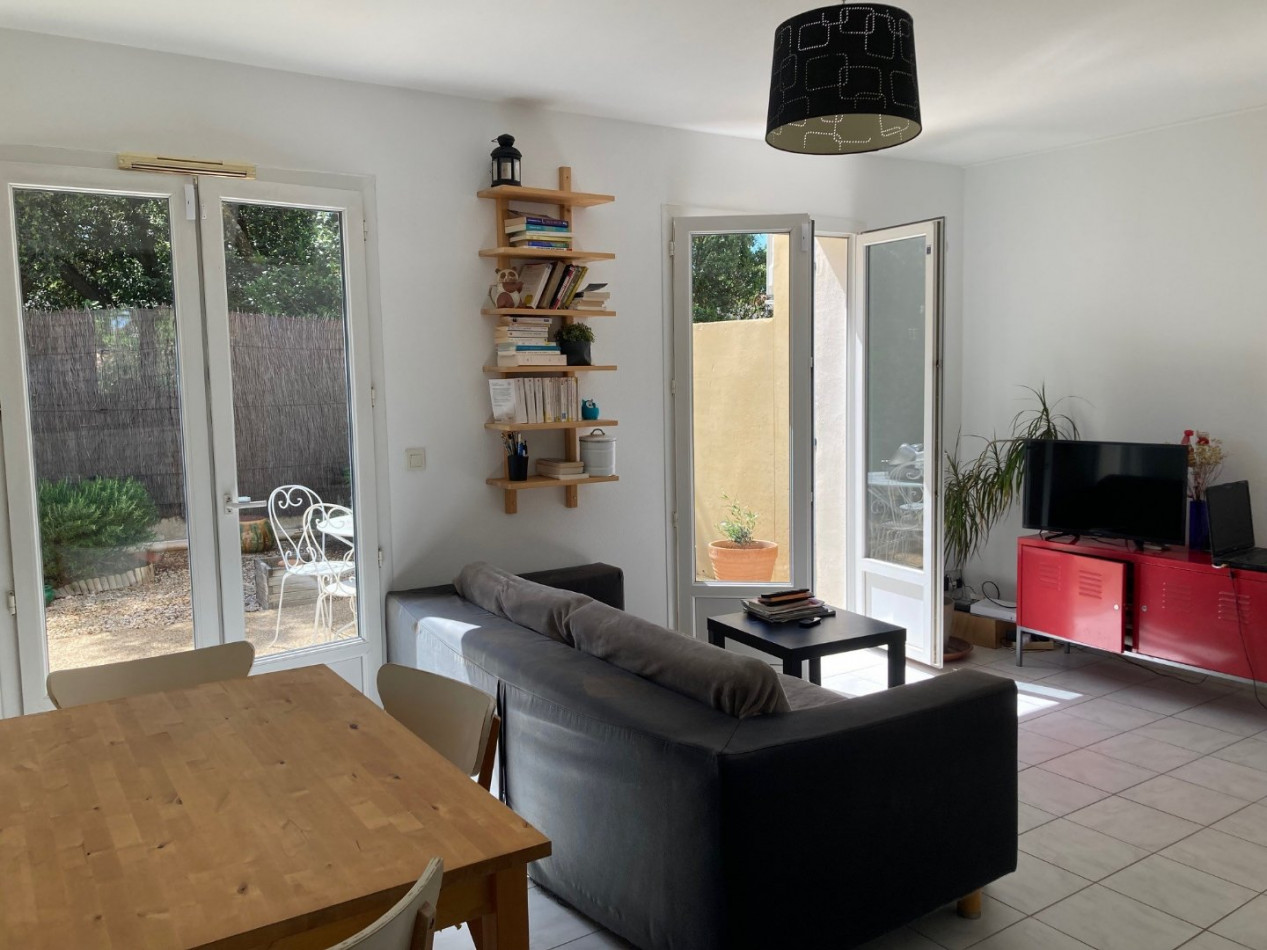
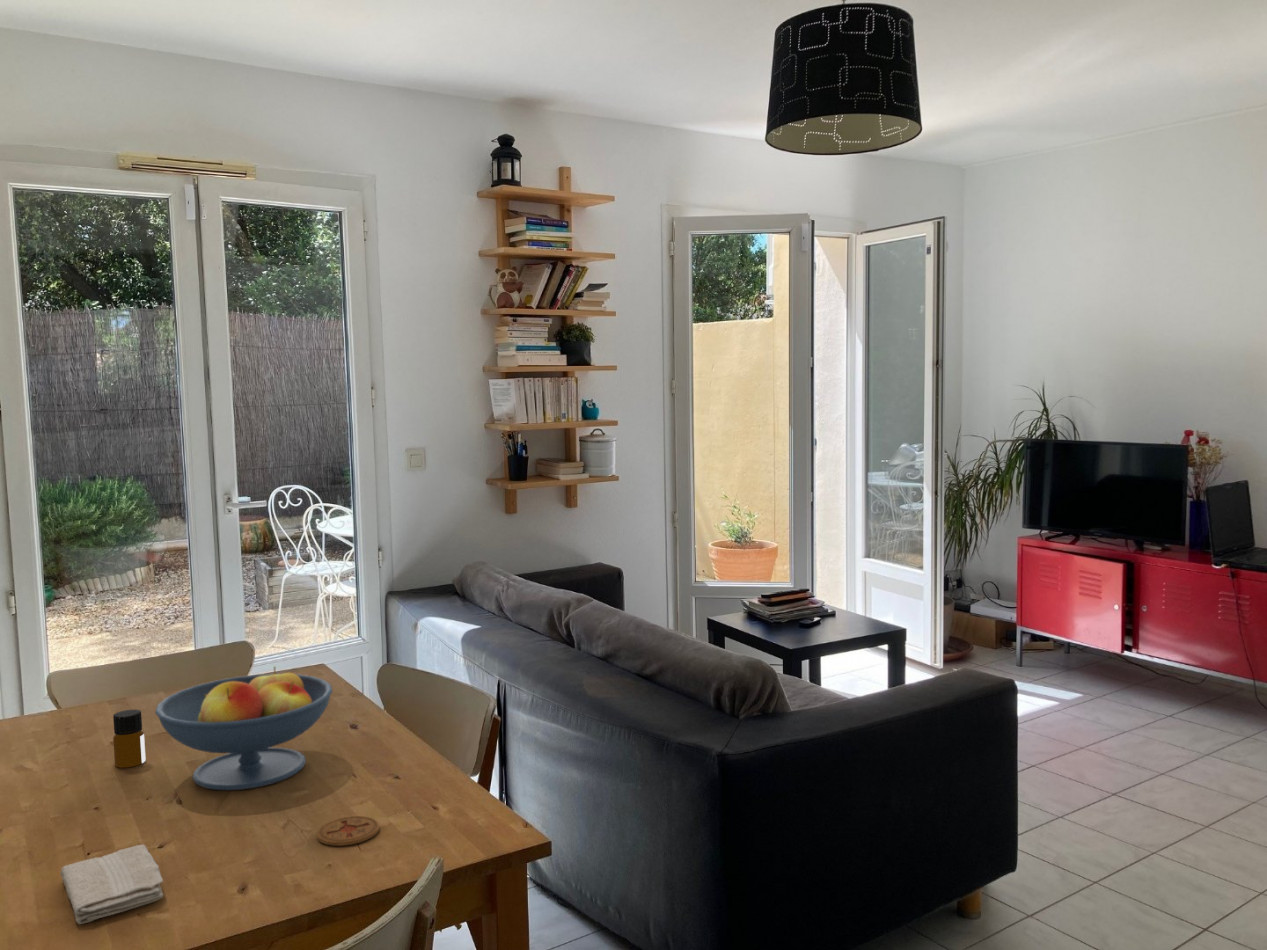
+ coaster (348, 830)
+ washcloth (111, 880)
+ fruit bowl (247, 720)
+ bottle (128, 738)
